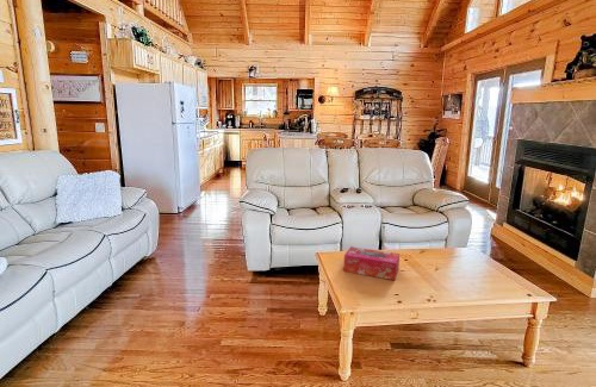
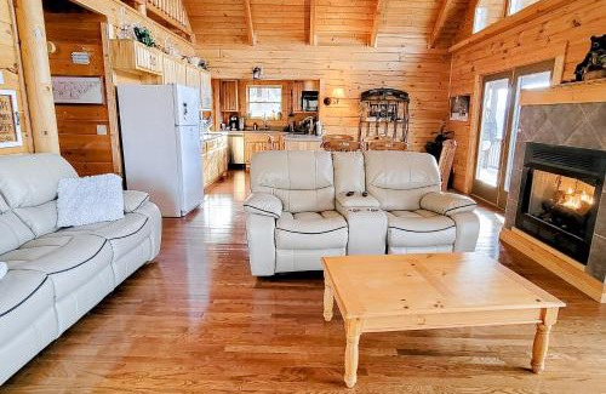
- tissue box (371, 262)
